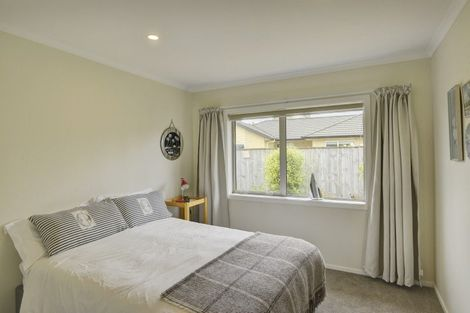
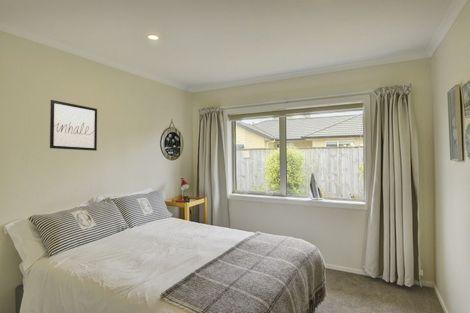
+ wall art (75, 127)
